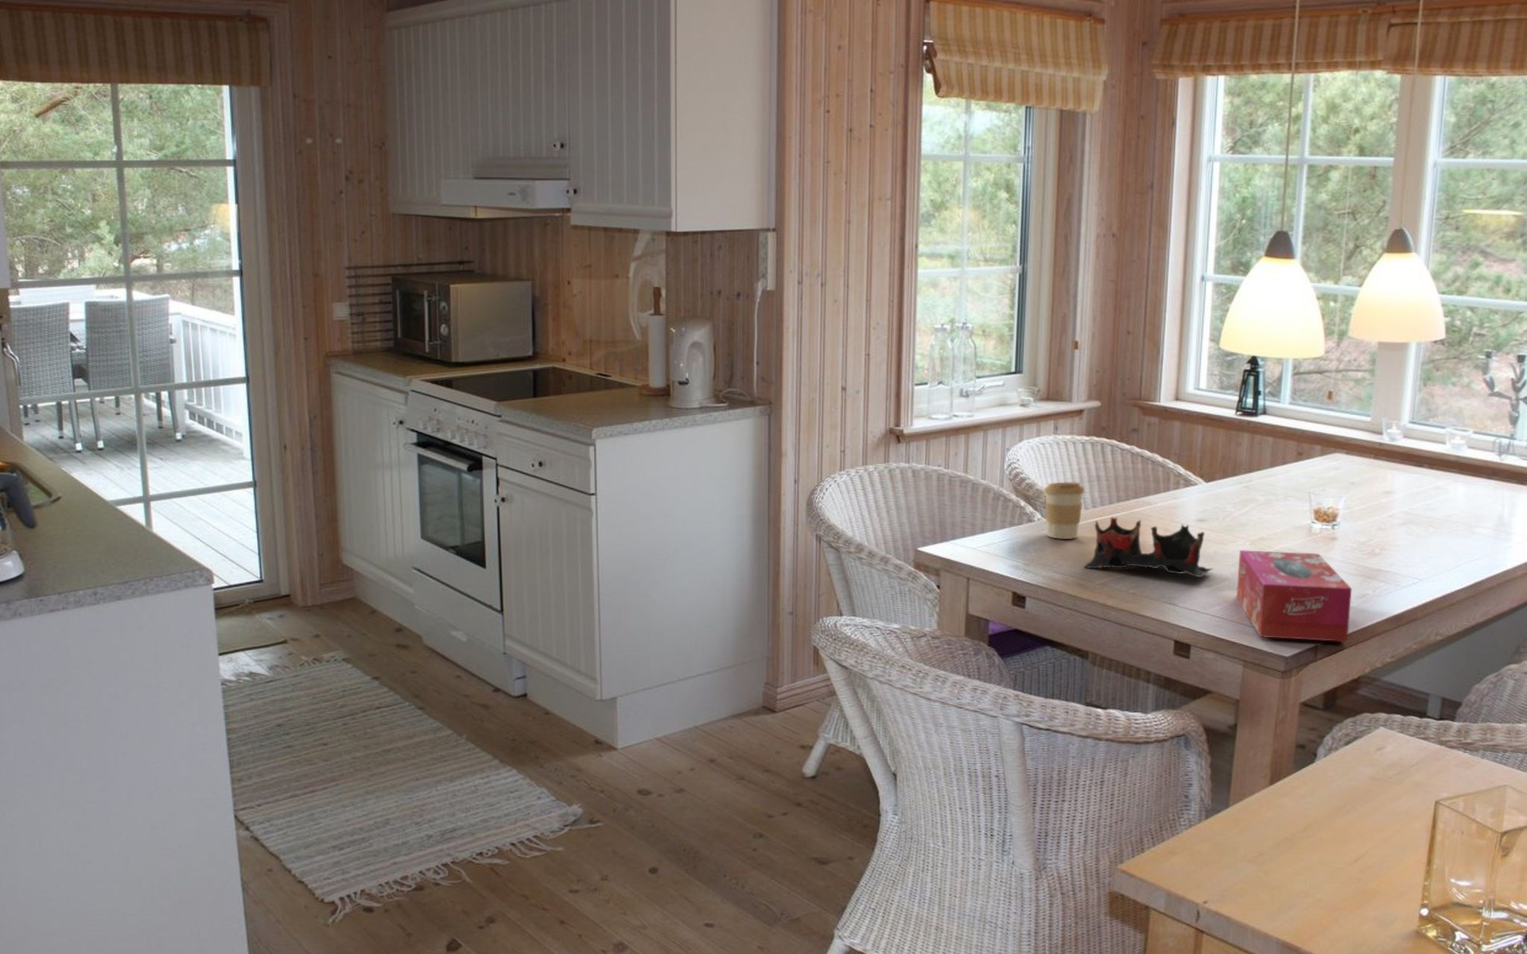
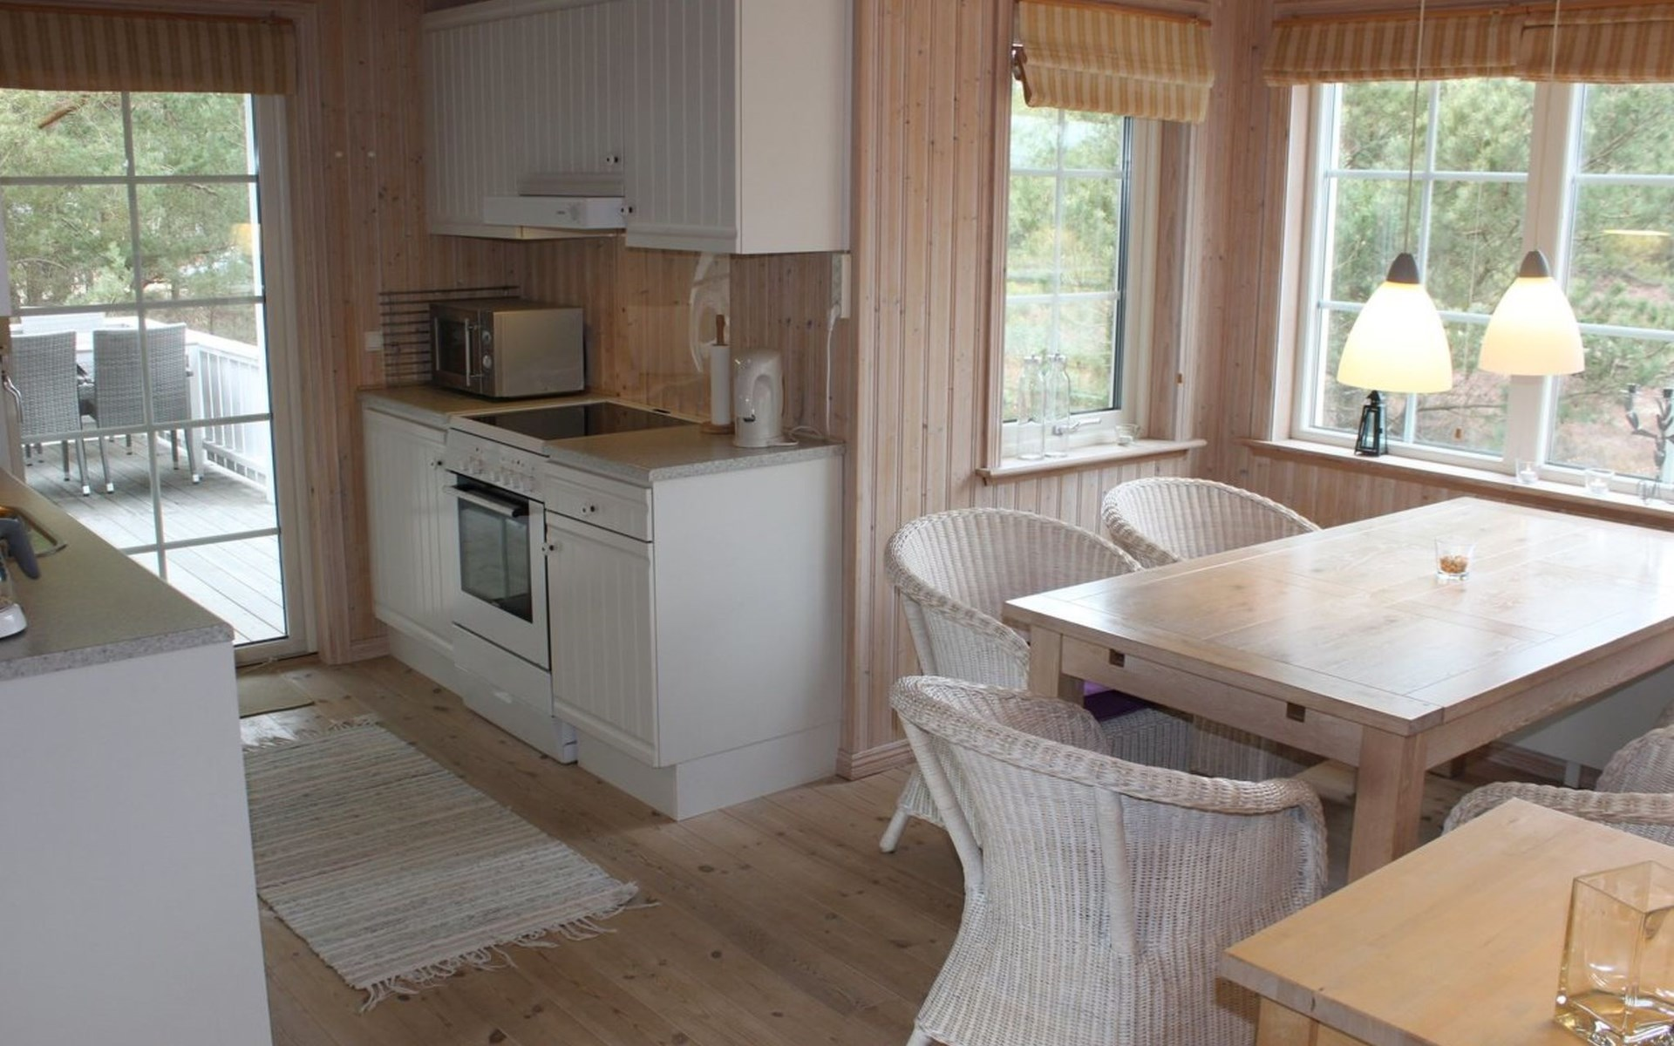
- decorative bowl (1153, 546)
- coffee cup (1063, 508)
- tissue box (1290, 594)
